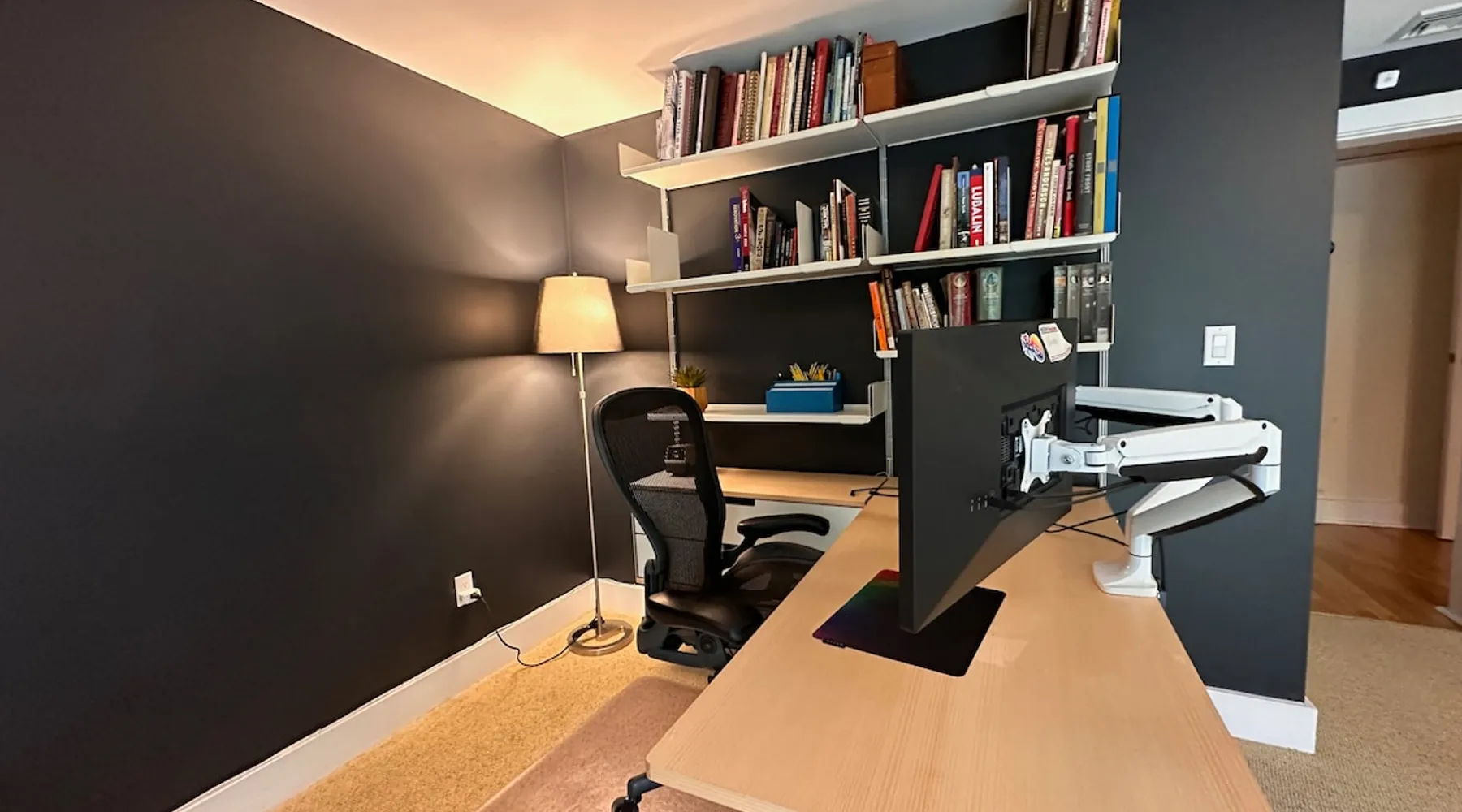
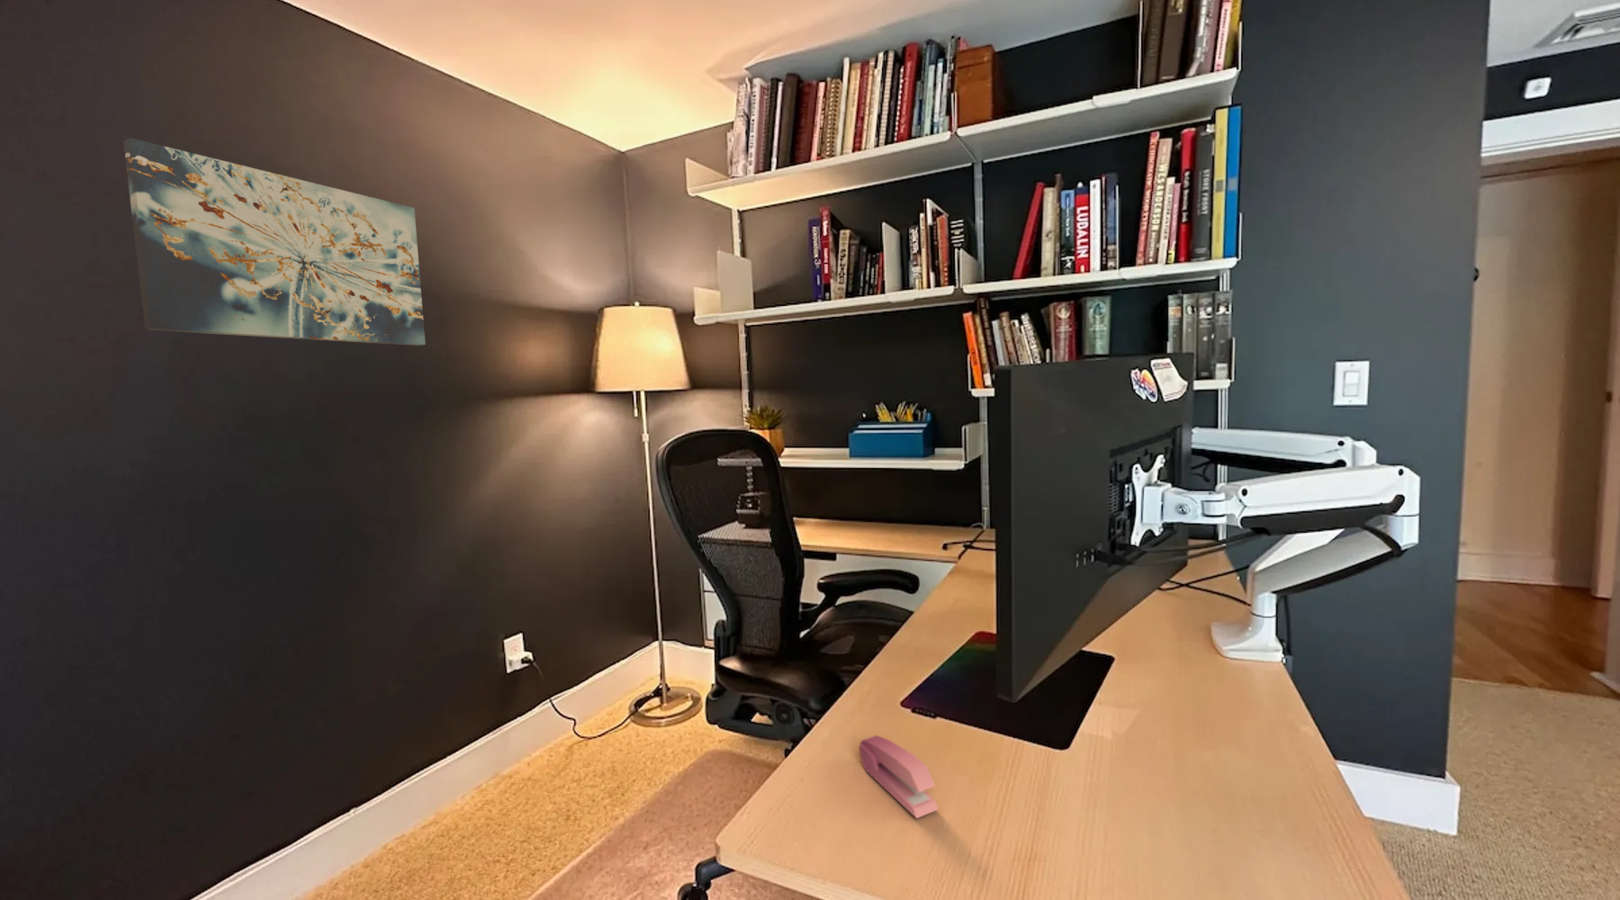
+ stapler (894, 767)
+ wall art (299, 259)
